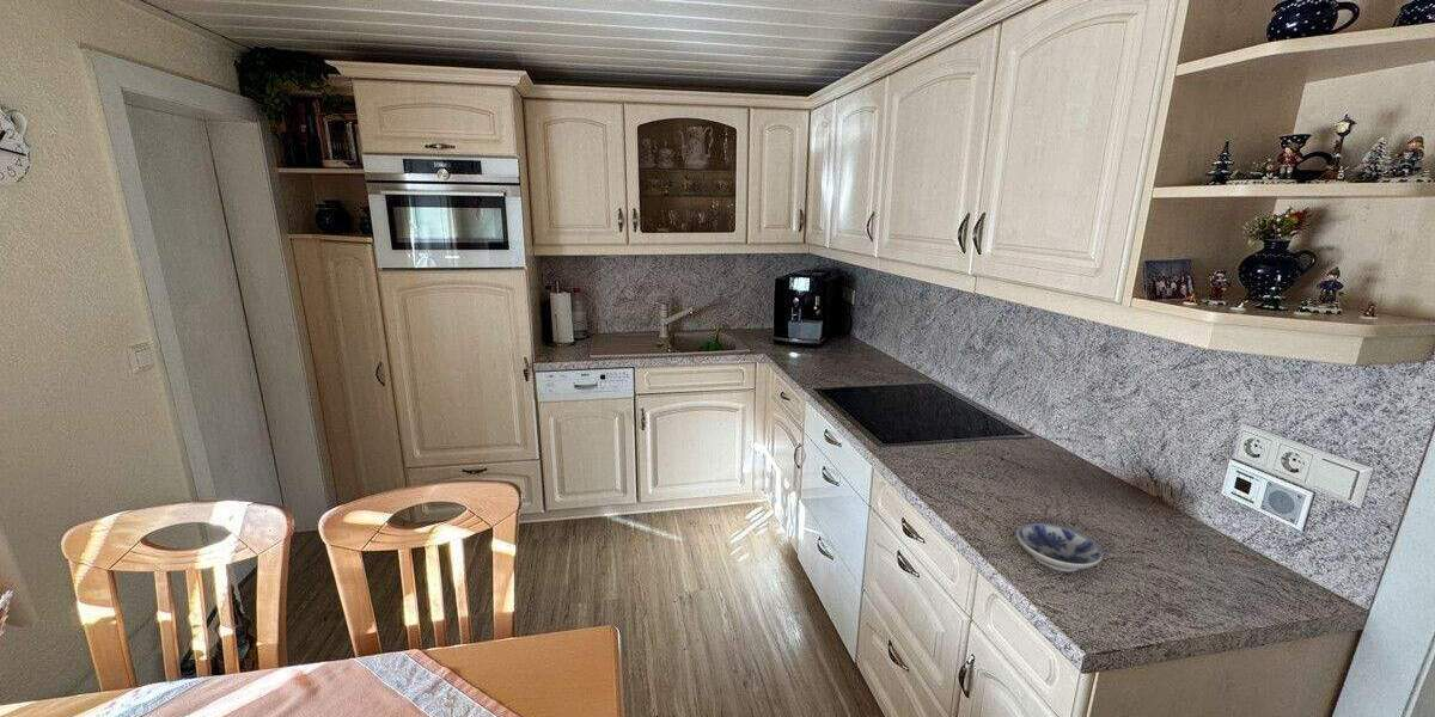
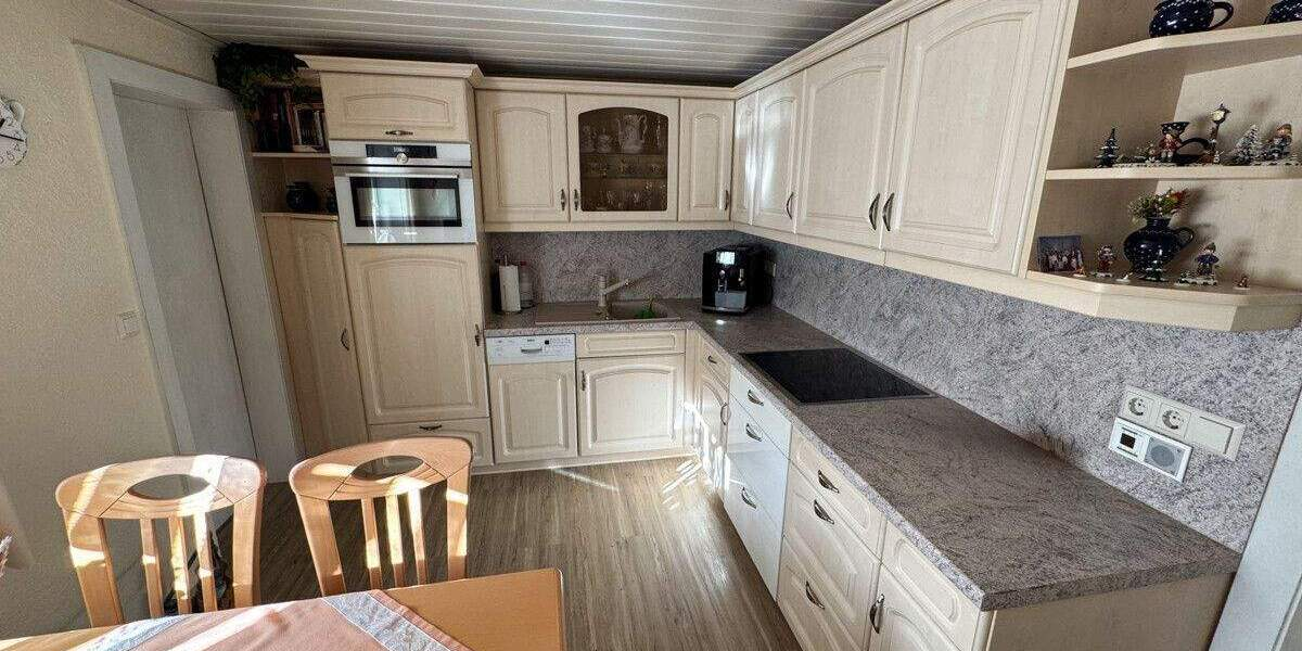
- bowl (1056, 550)
